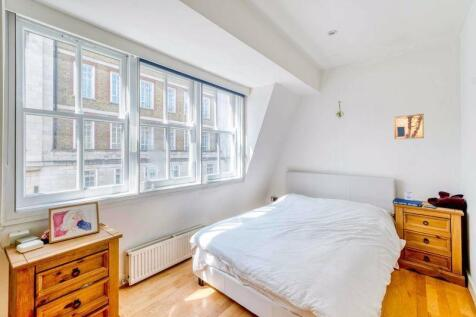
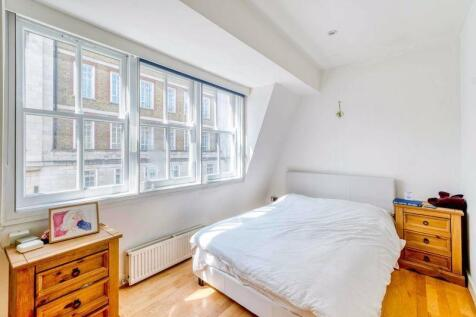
- wall art (408, 127)
